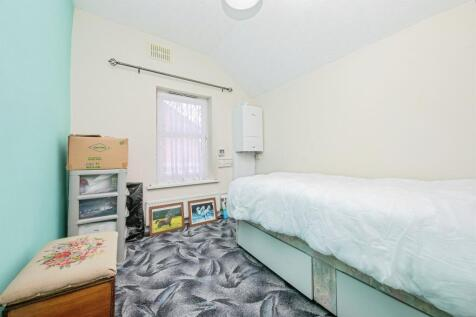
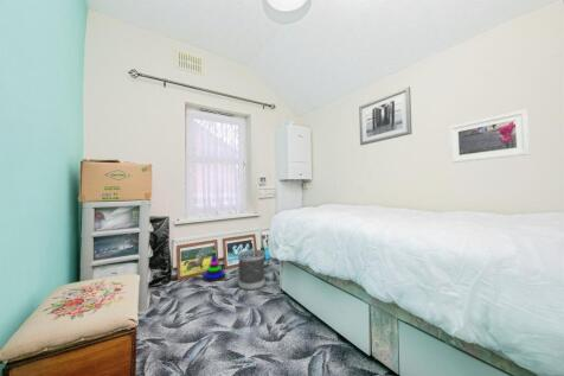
+ stacking toy (213, 261)
+ wall art (383, 119)
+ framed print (485, 139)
+ wastebasket (251, 268)
